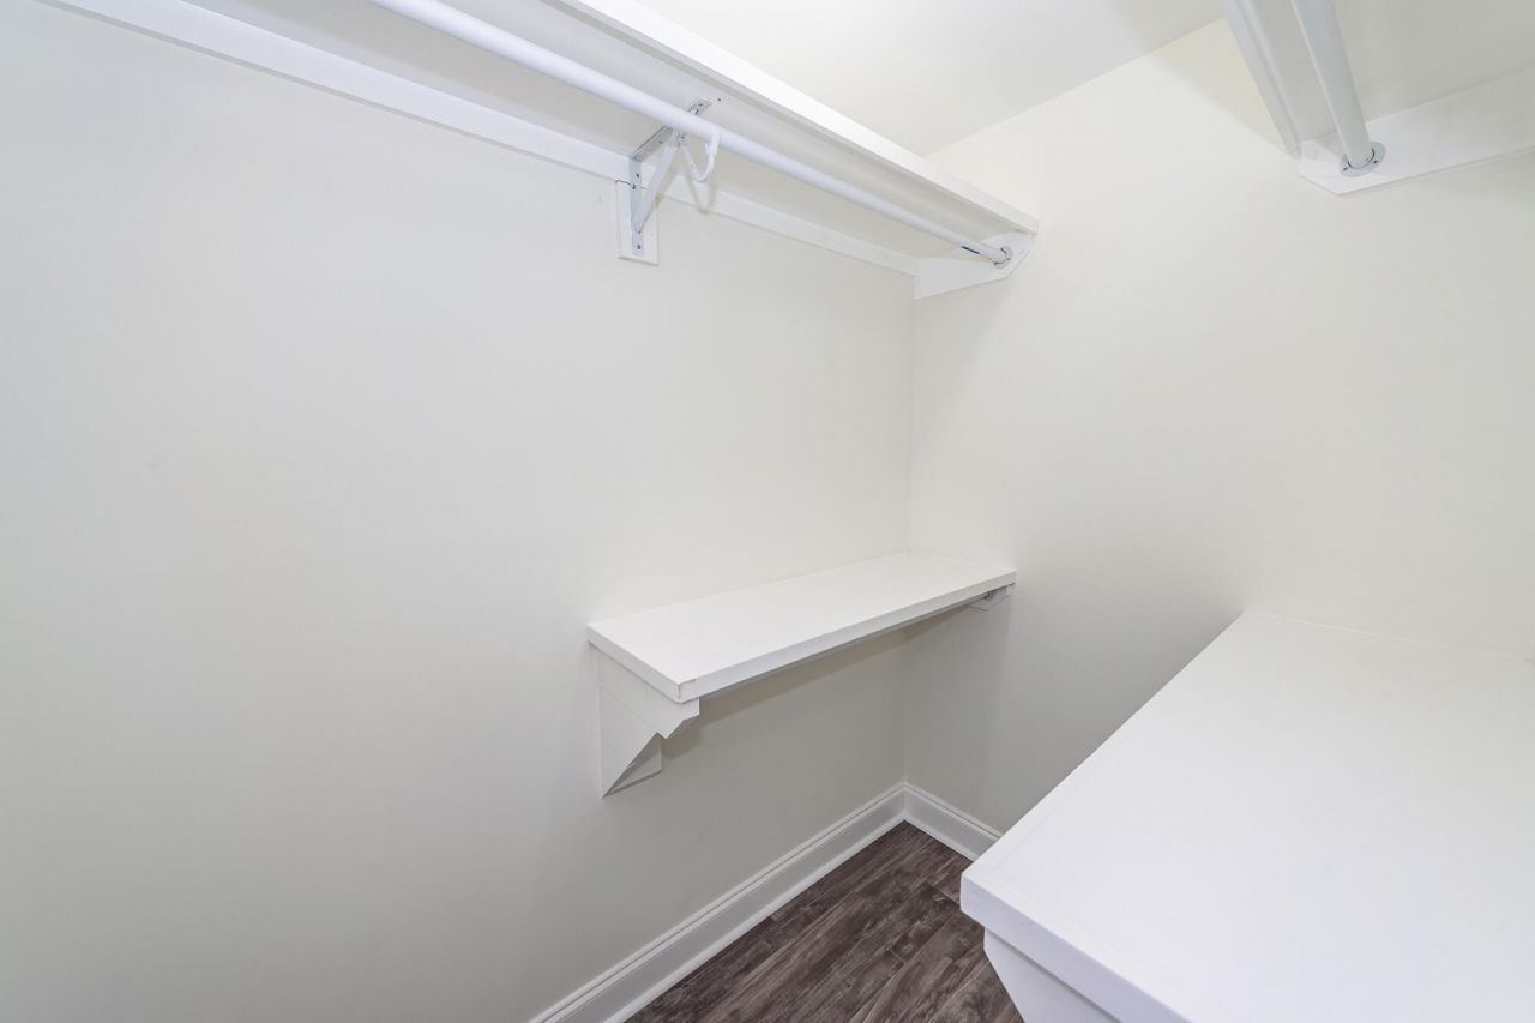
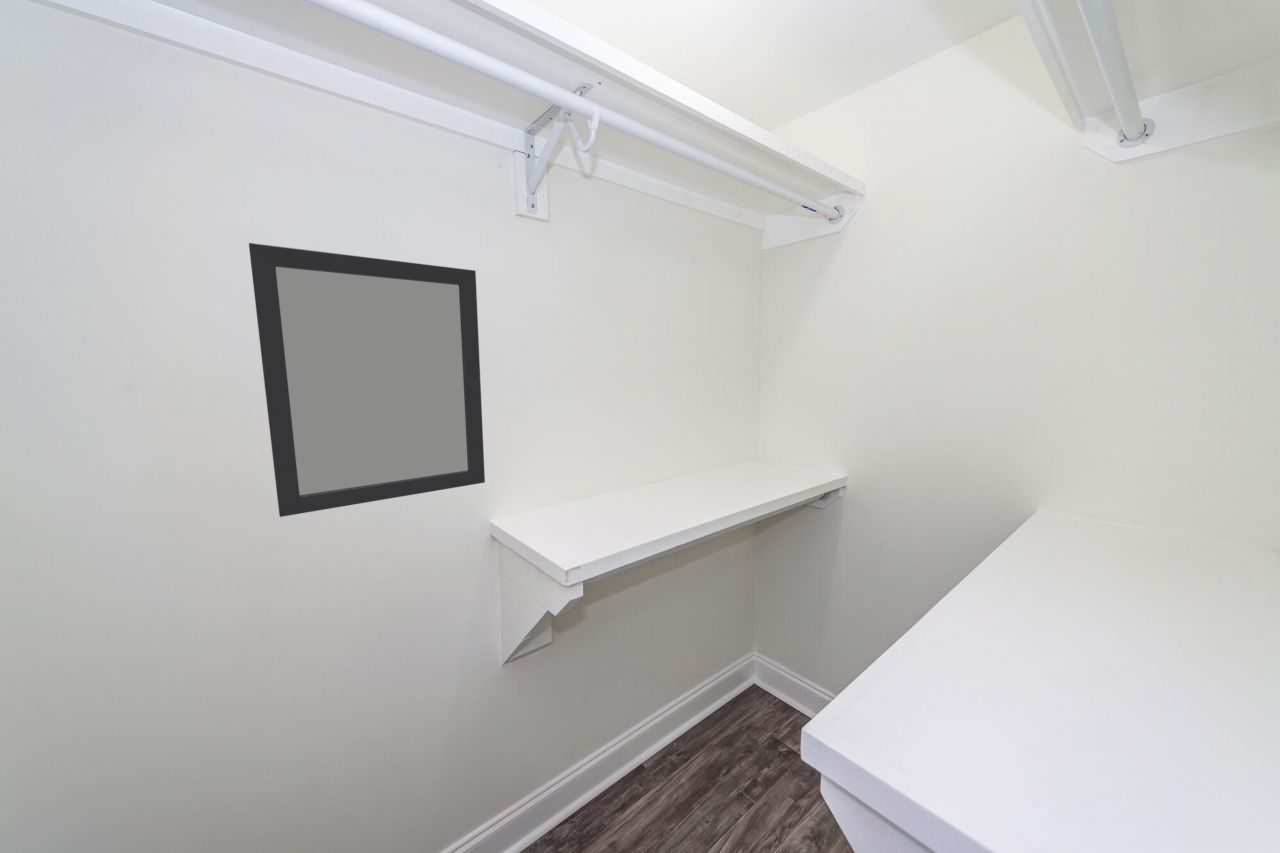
+ home mirror (384, 382)
